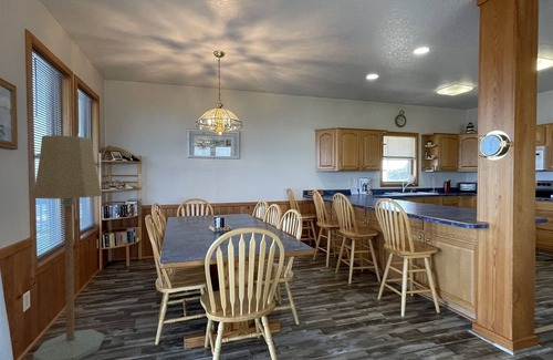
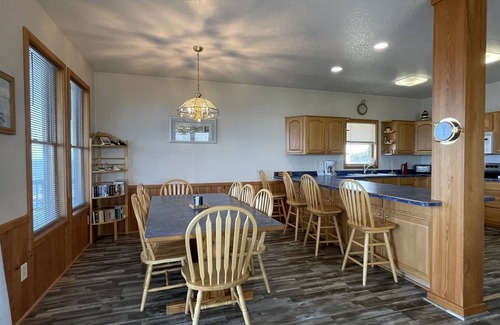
- floor lamp (69, 244)
